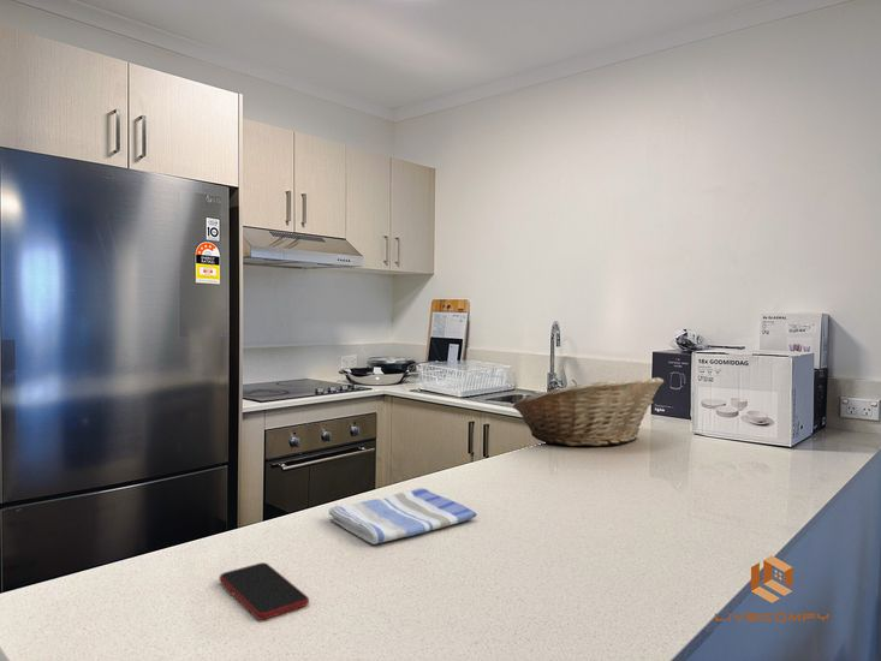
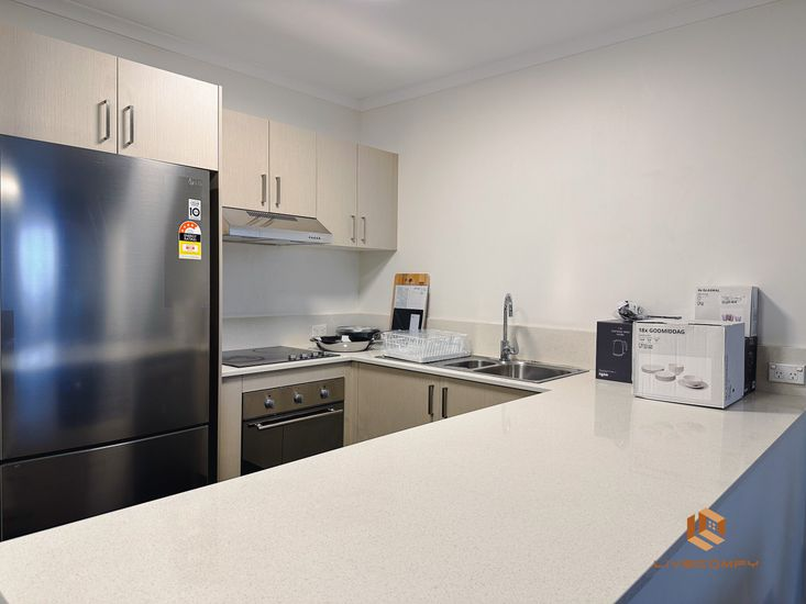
- smartphone (262, 588)
- dish towel (401, 512)
- fruit basket (589, 405)
